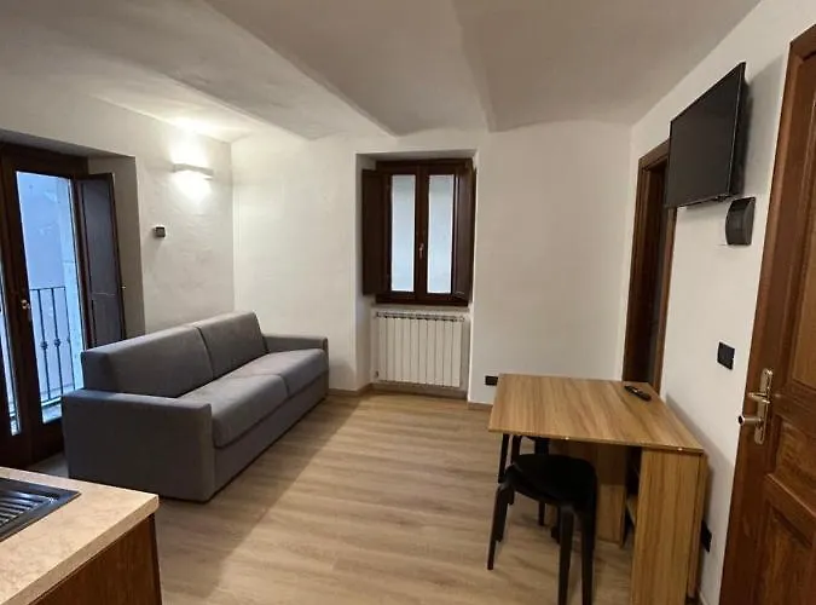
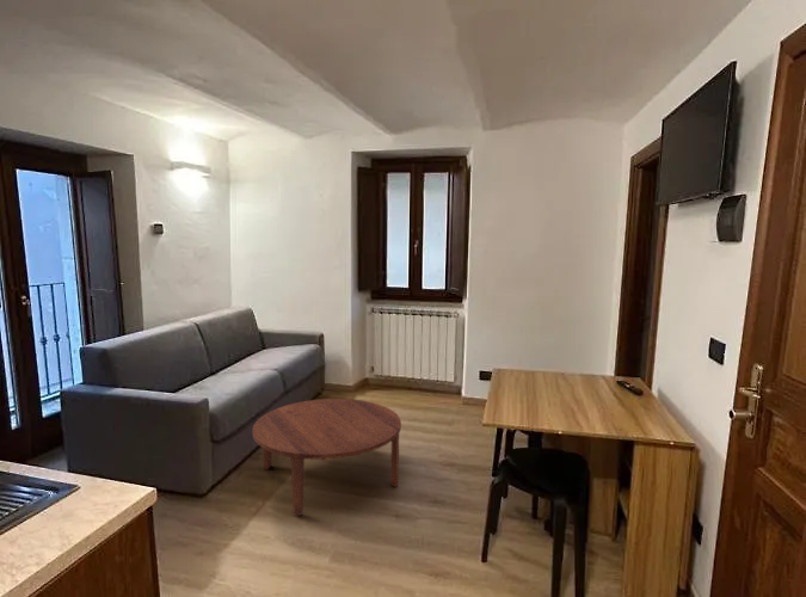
+ coffee table (328, 449)
